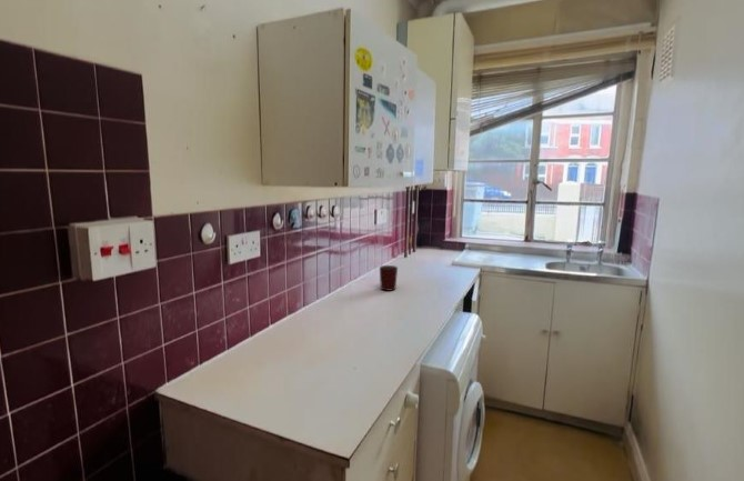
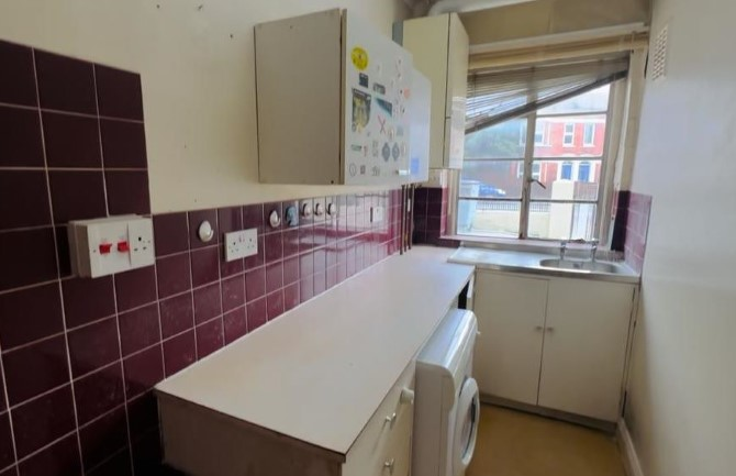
- mug (389, 277)
